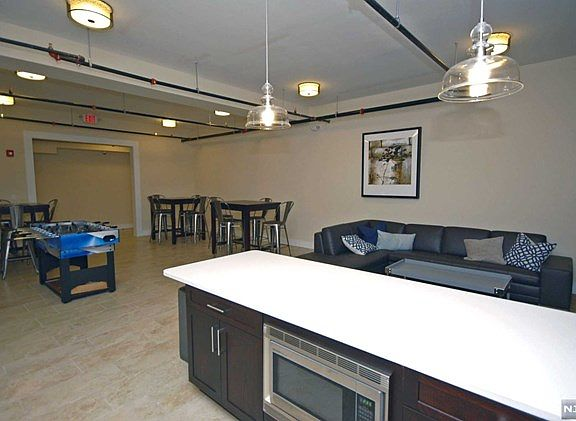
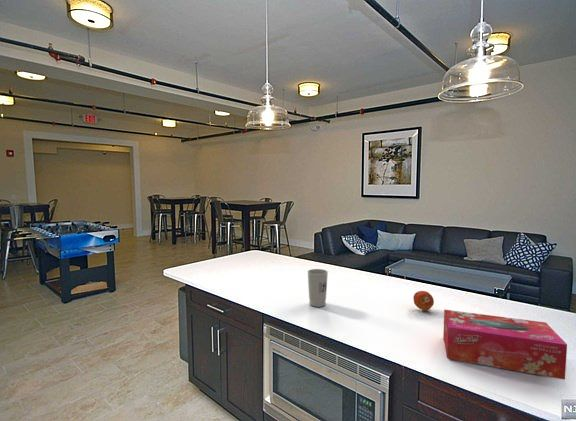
+ cup (317, 287)
+ fruit (423, 300)
+ tissue box (497, 340)
